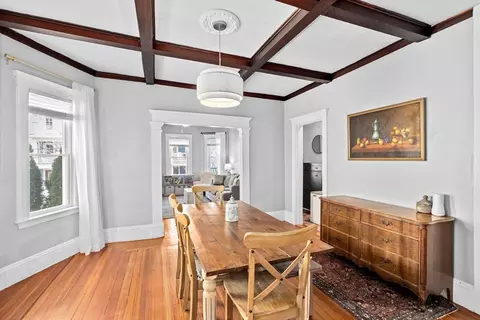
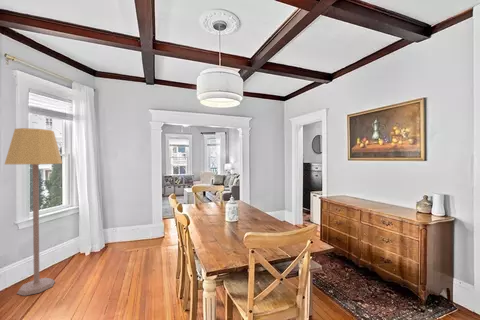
+ lamp (35, 208)
